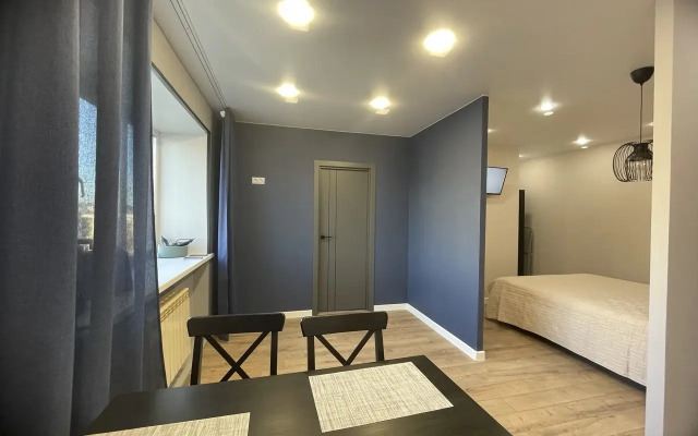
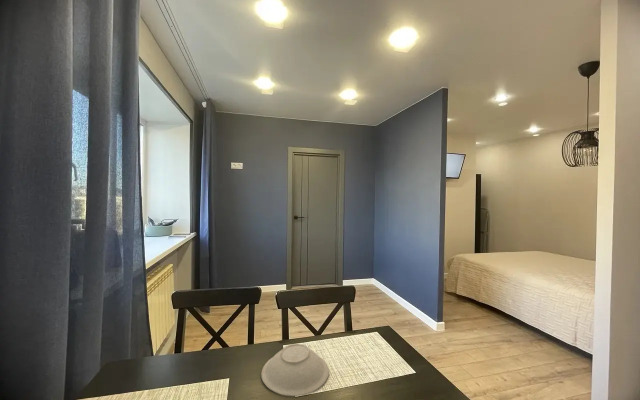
+ bowl (295, 361)
